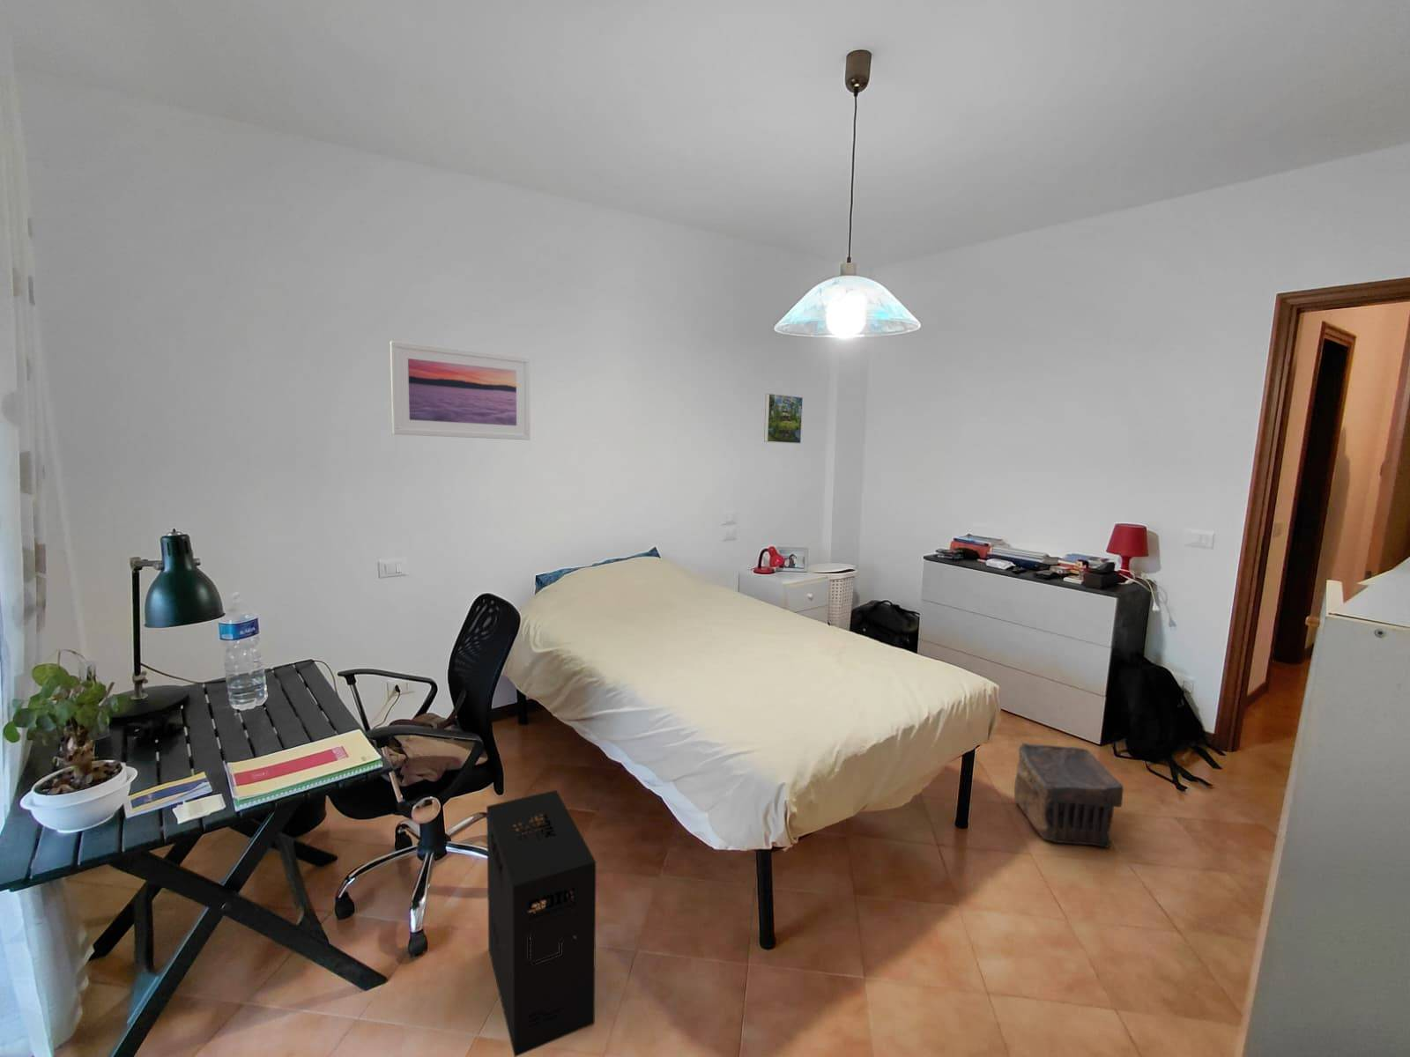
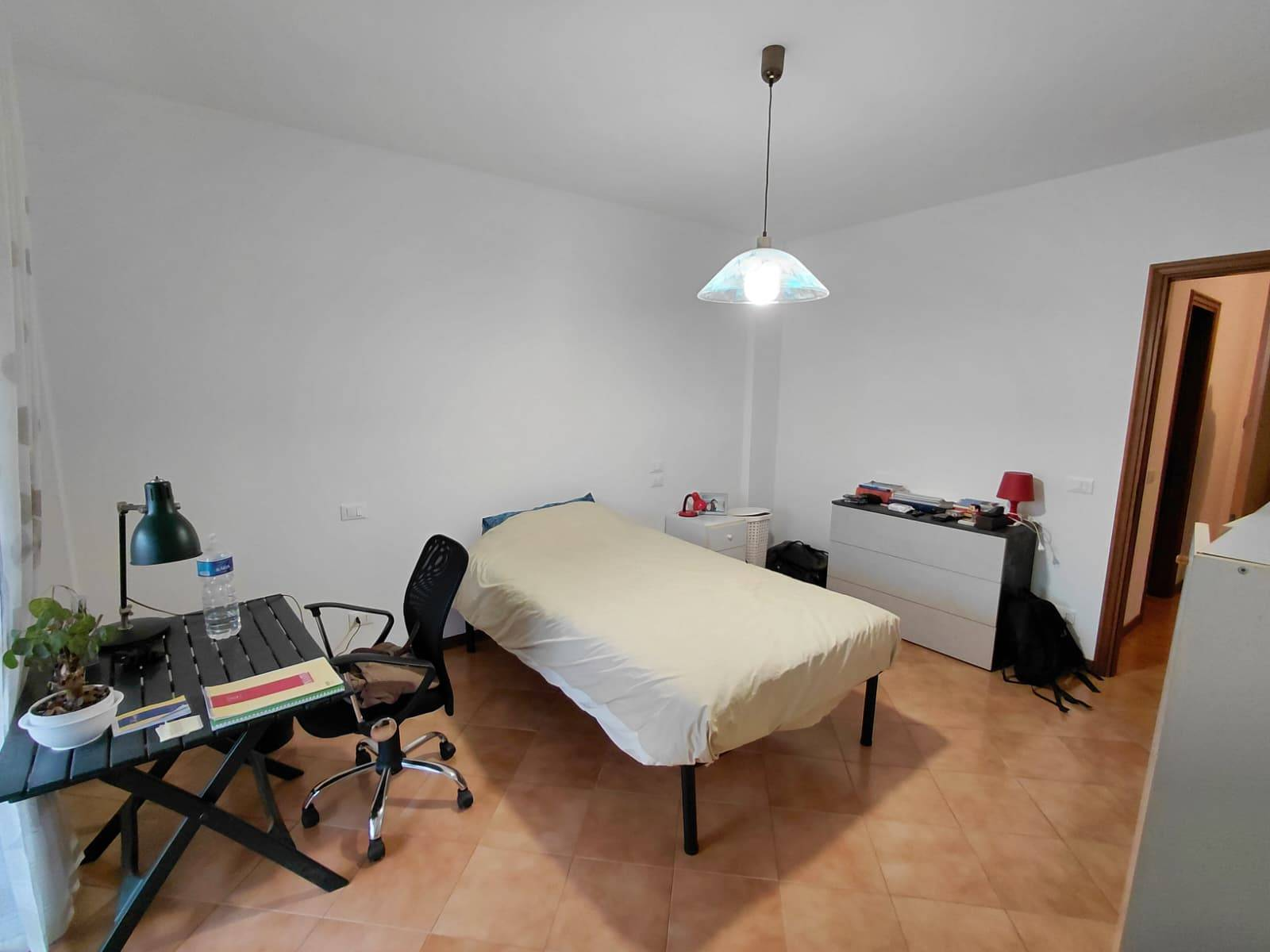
- pouch (1062, 793)
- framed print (784, 419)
- cardboard box (537, 909)
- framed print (464, 394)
